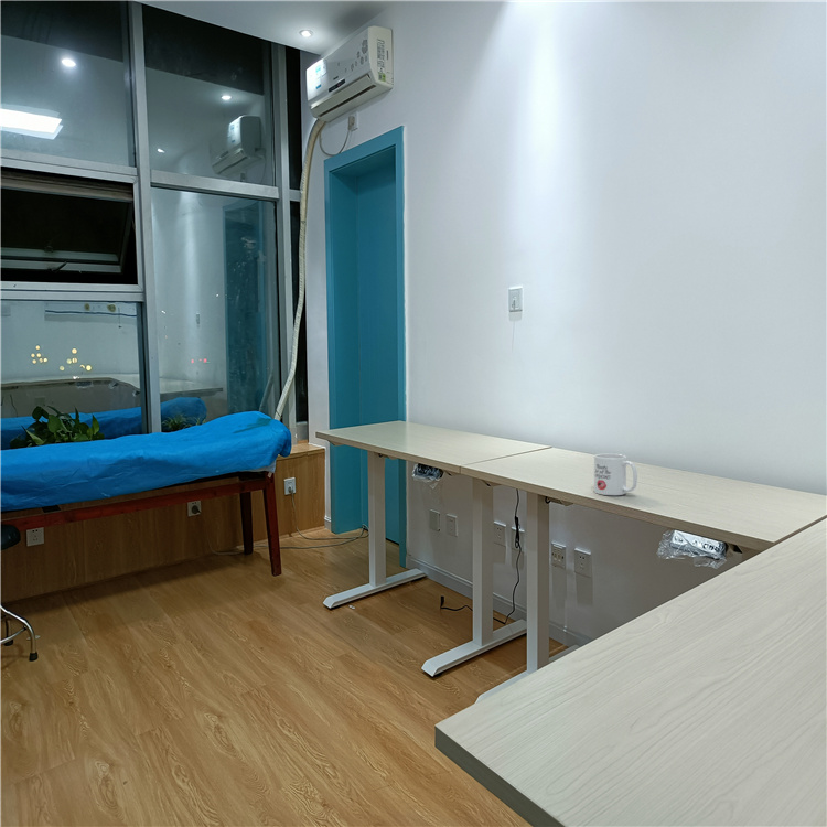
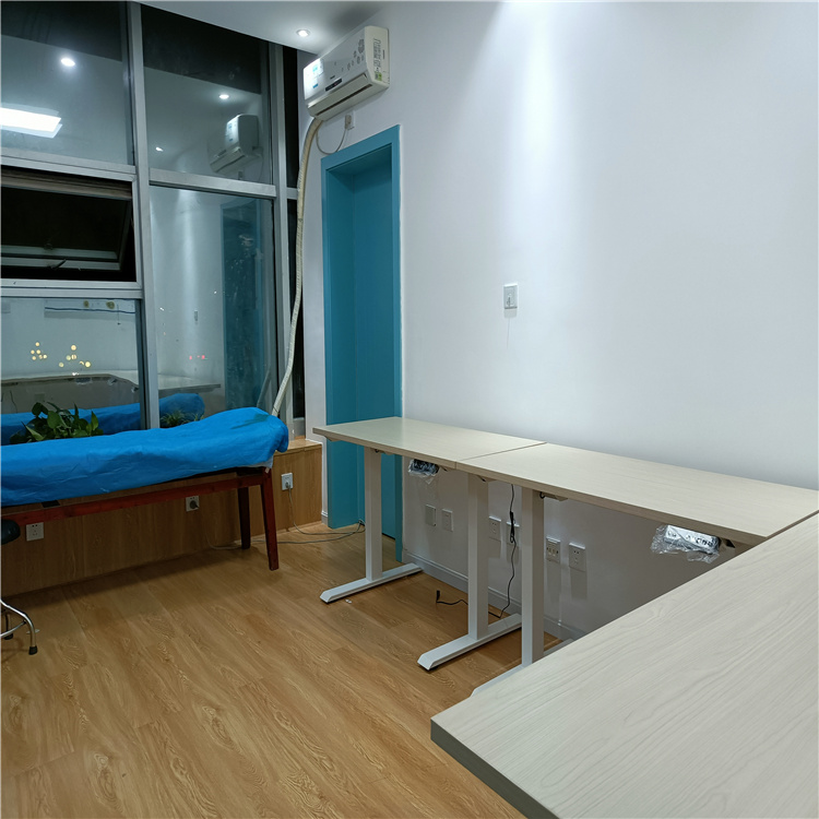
- mug (615, 474)
